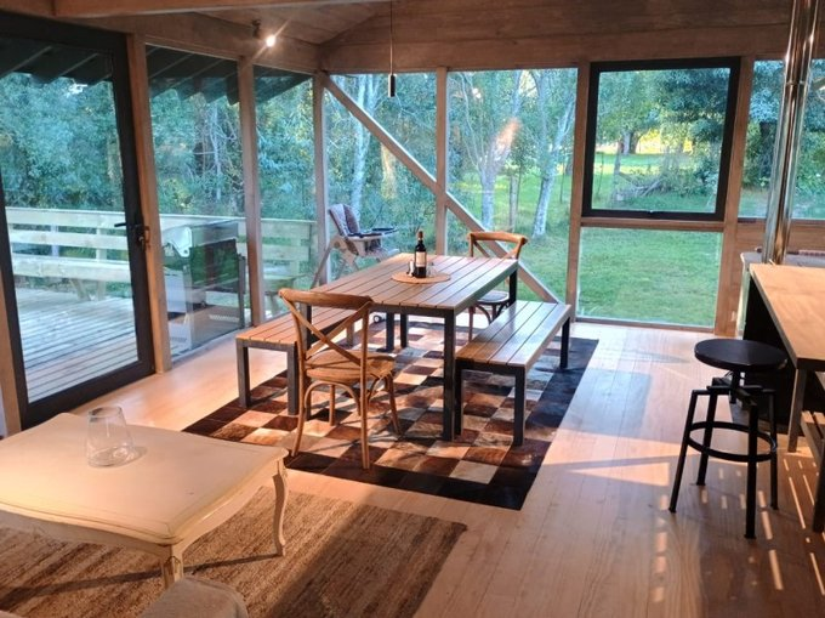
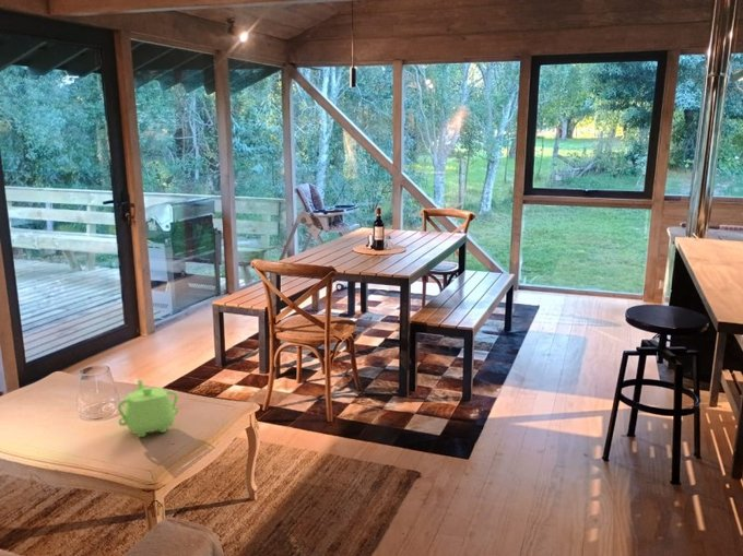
+ teapot (146, 405)
